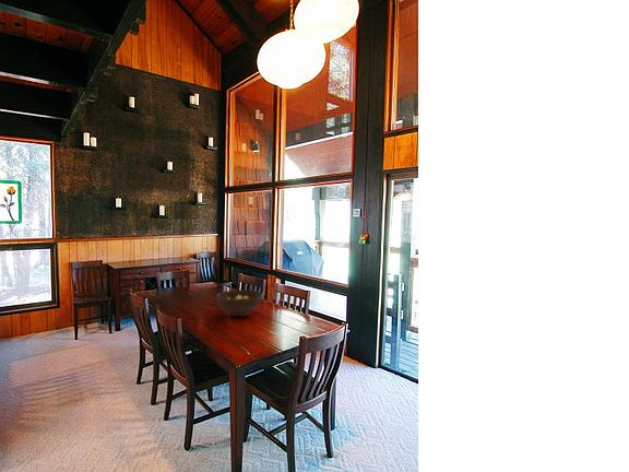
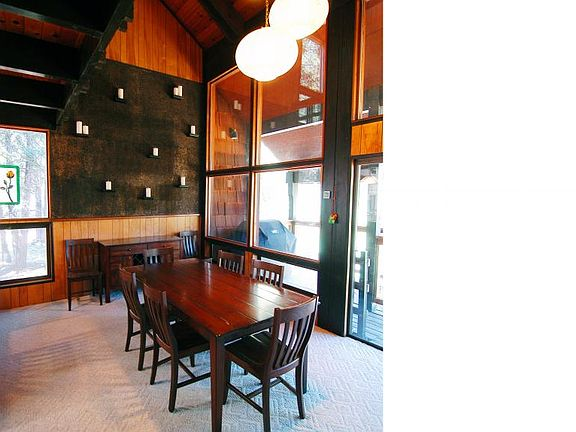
- fruit bowl (239, 304)
